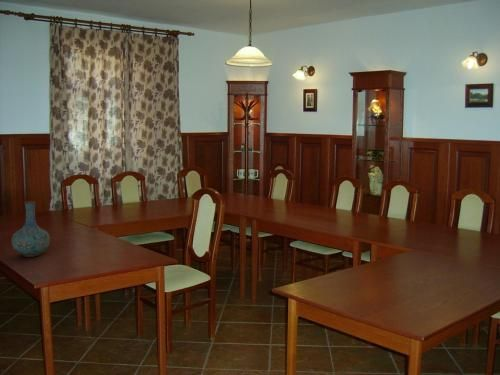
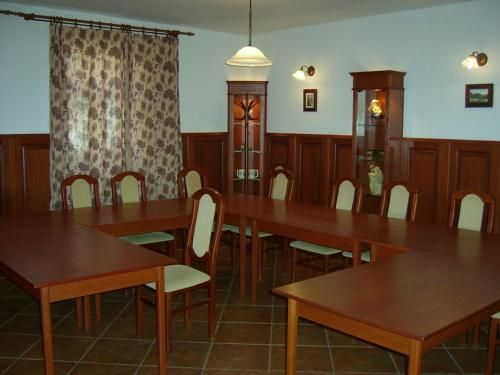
- vase (30, 228)
